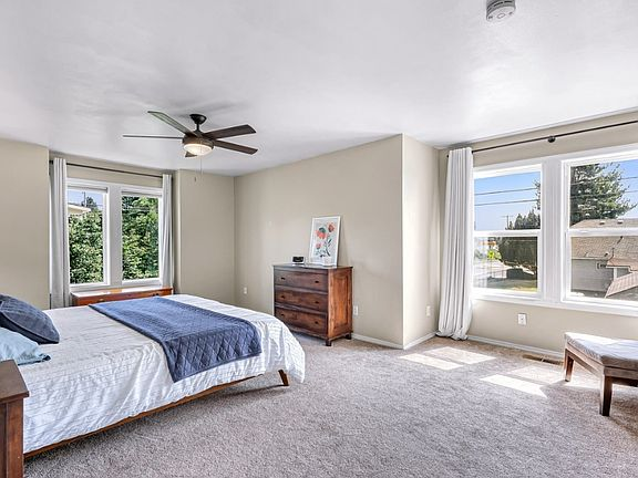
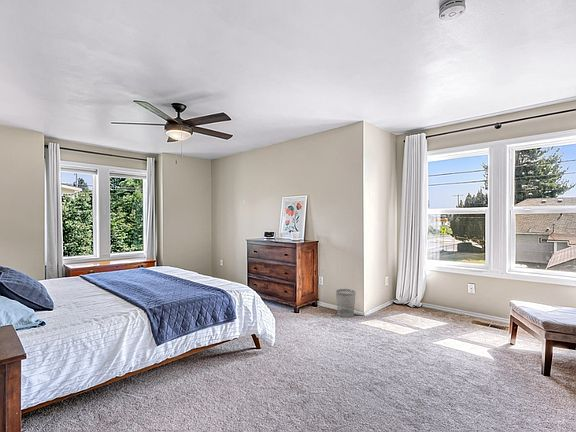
+ wastebasket (345, 303)
